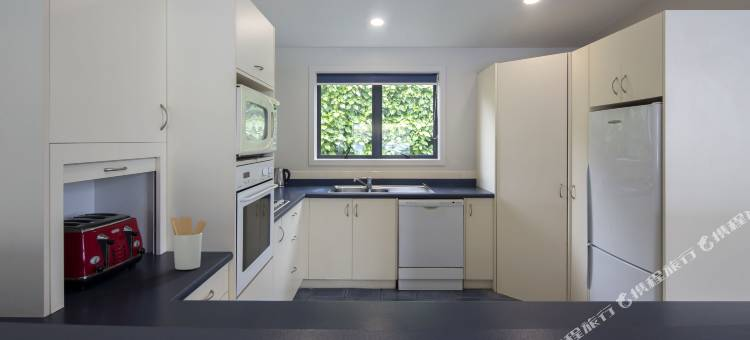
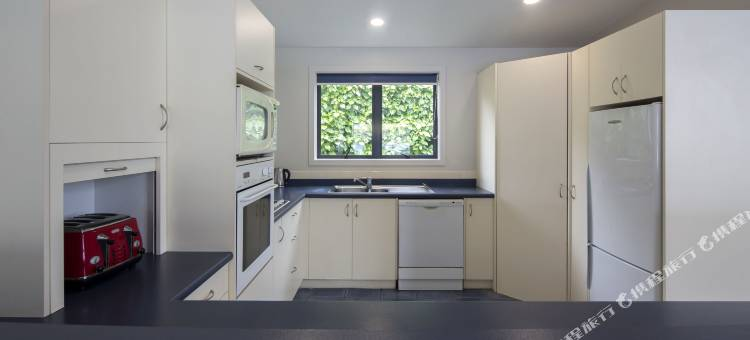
- utensil holder (185, 241)
